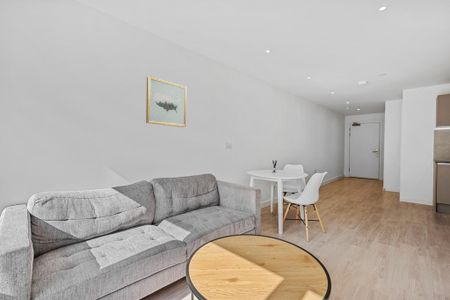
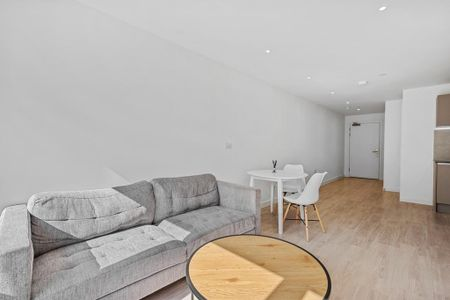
- wall art (167, 103)
